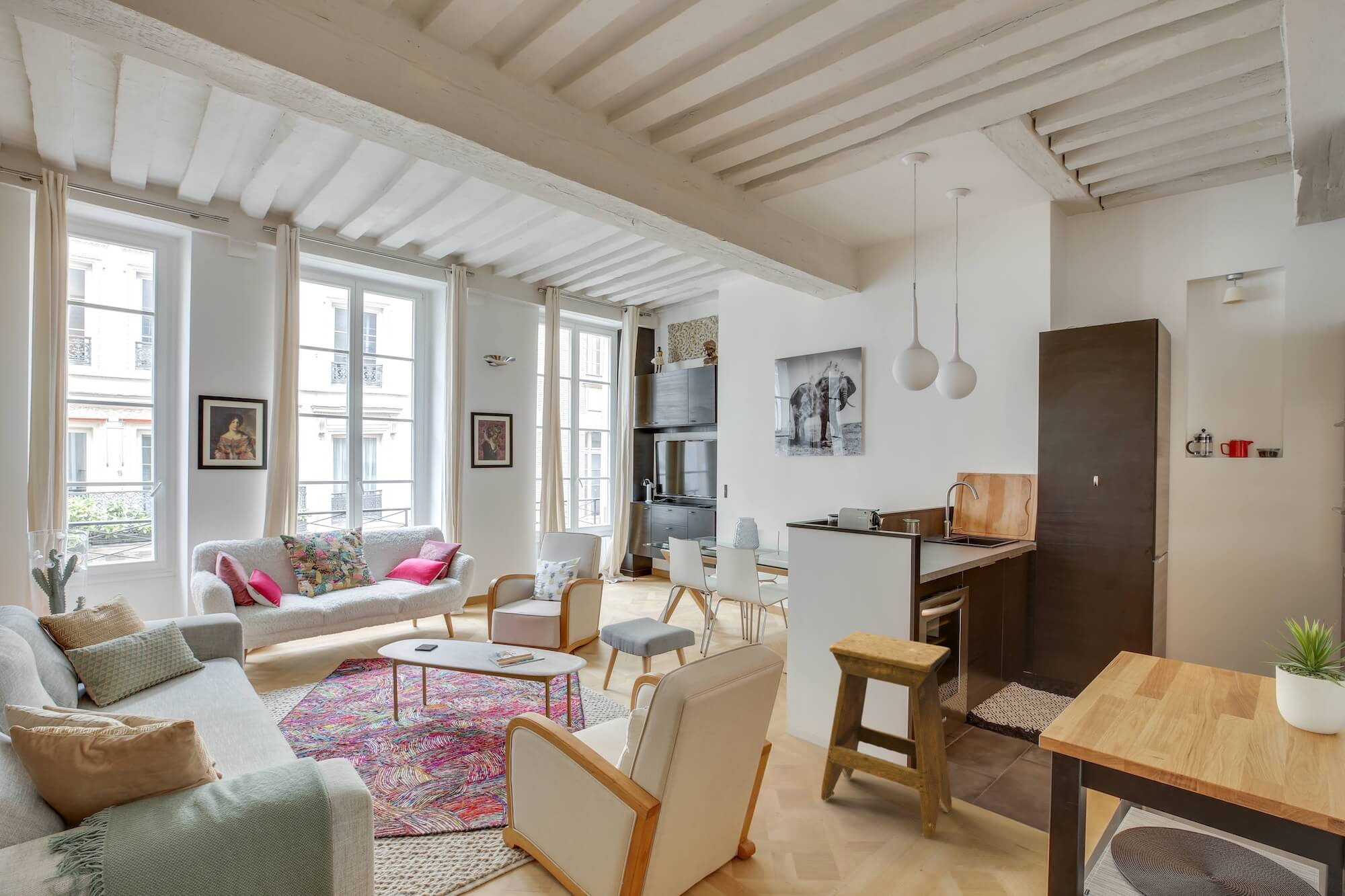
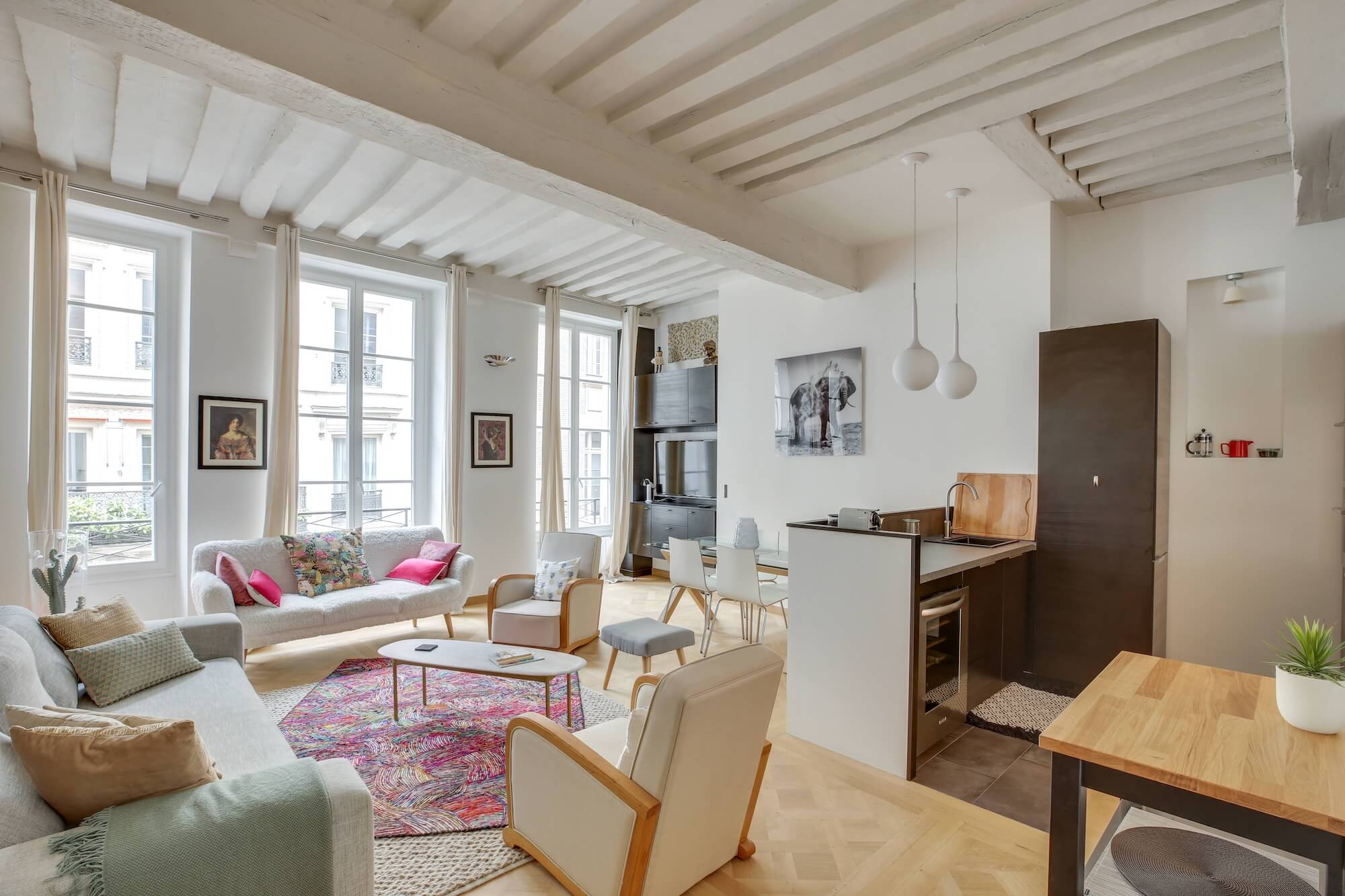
- stool (884, 732)
